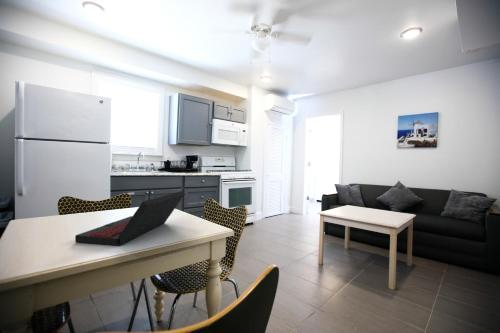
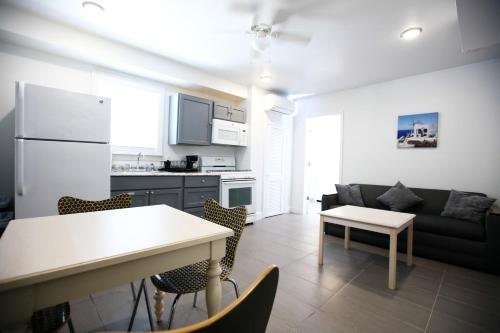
- laptop (137, 213)
